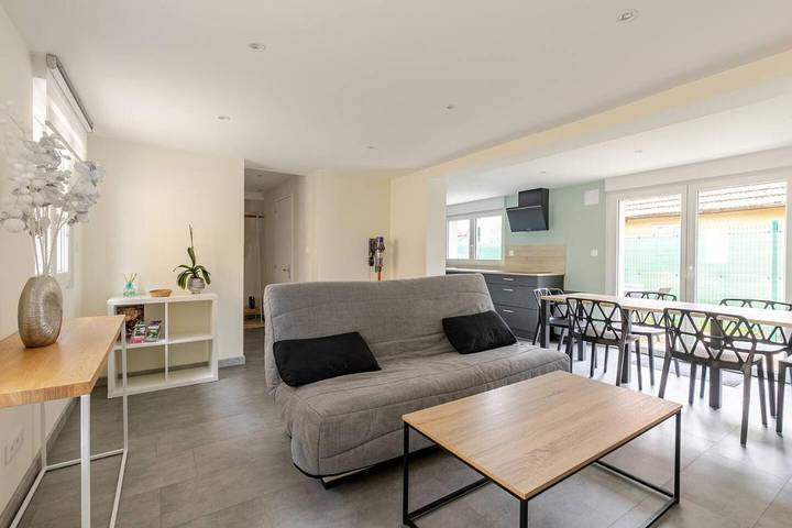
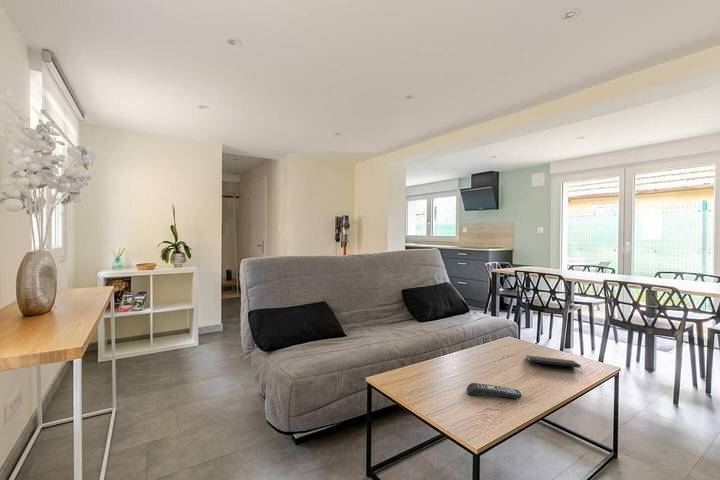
+ notepad (551, 361)
+ remote control (493, 390)
